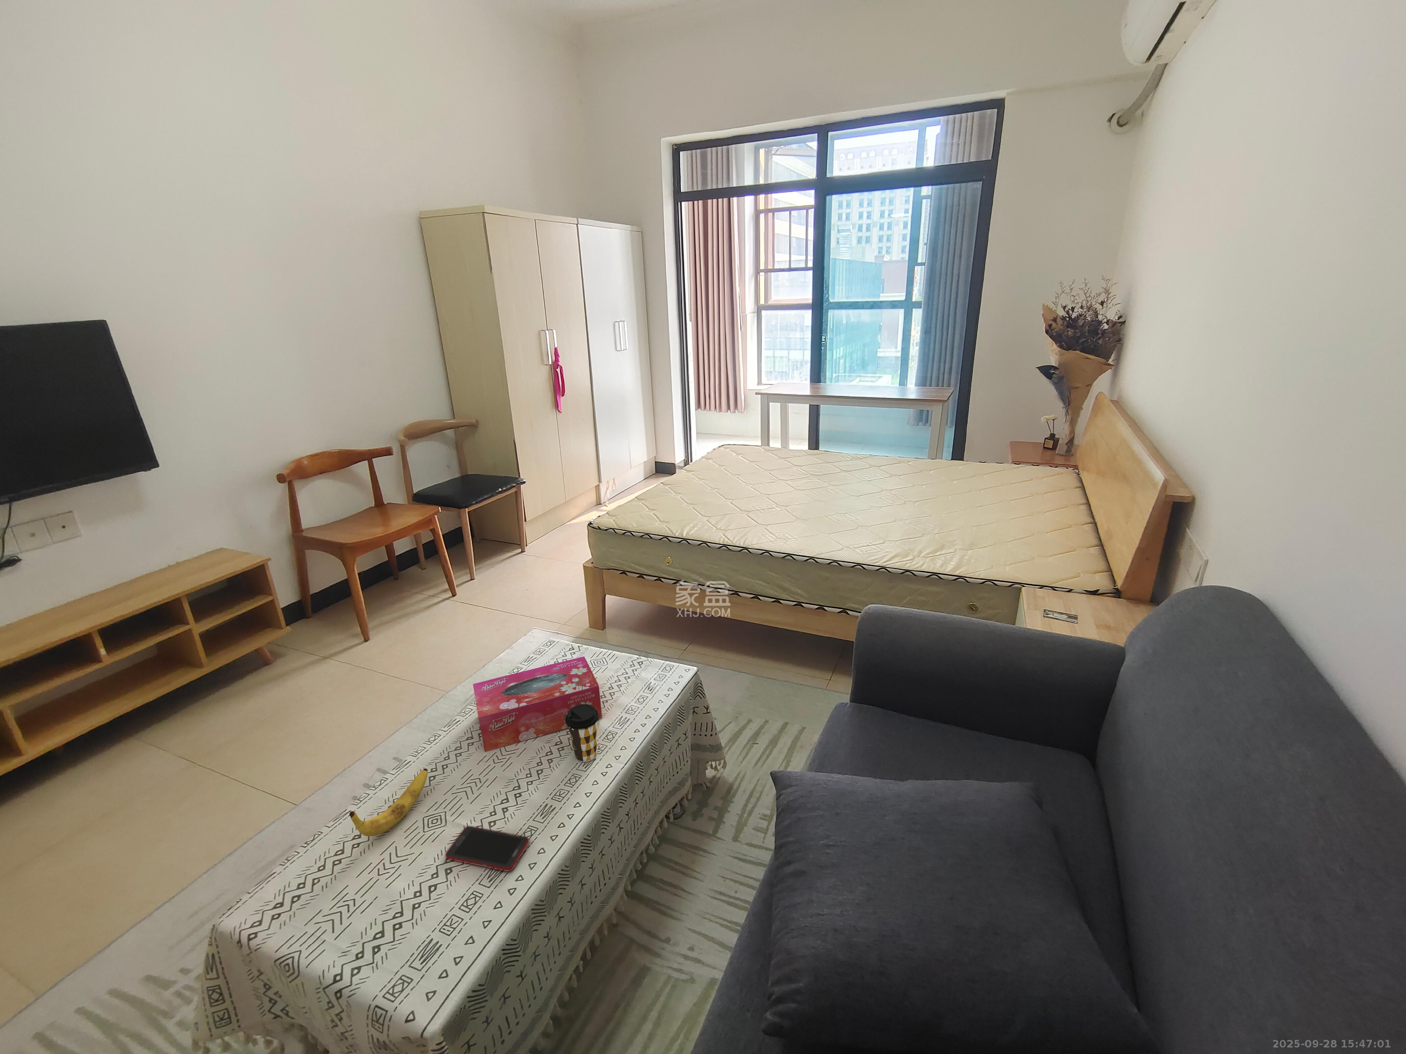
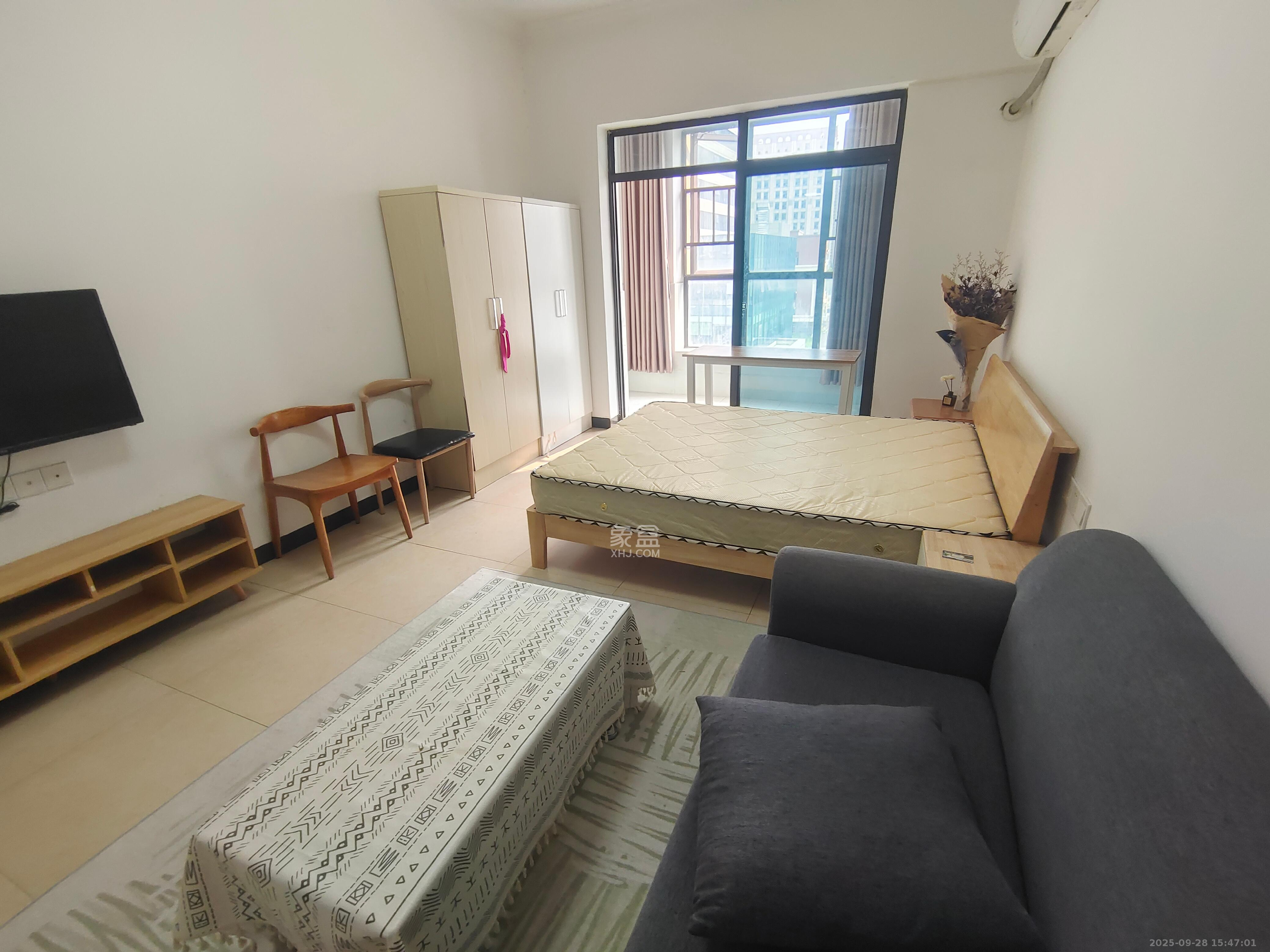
- banana (395, 802)
- cell phone (488, 848)
- tissue box (538, 701)
- coffee cup (583, 734)
